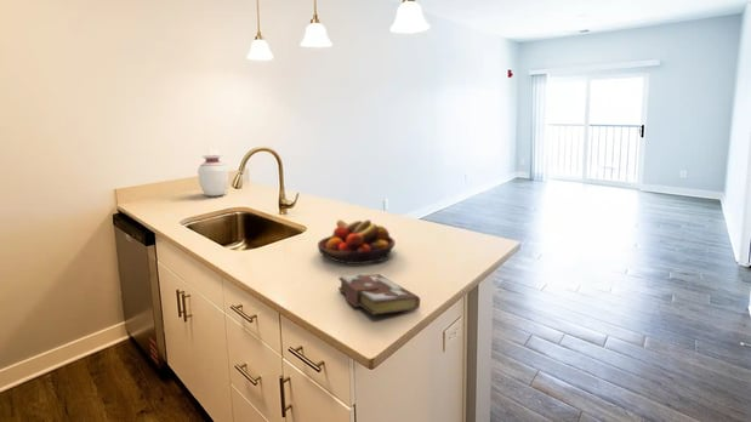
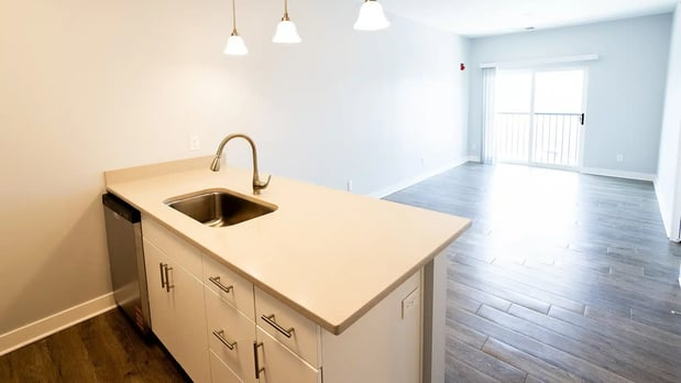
- fruit bowl (355, 238)
- vase (214, 176)
- book (375, 291)
